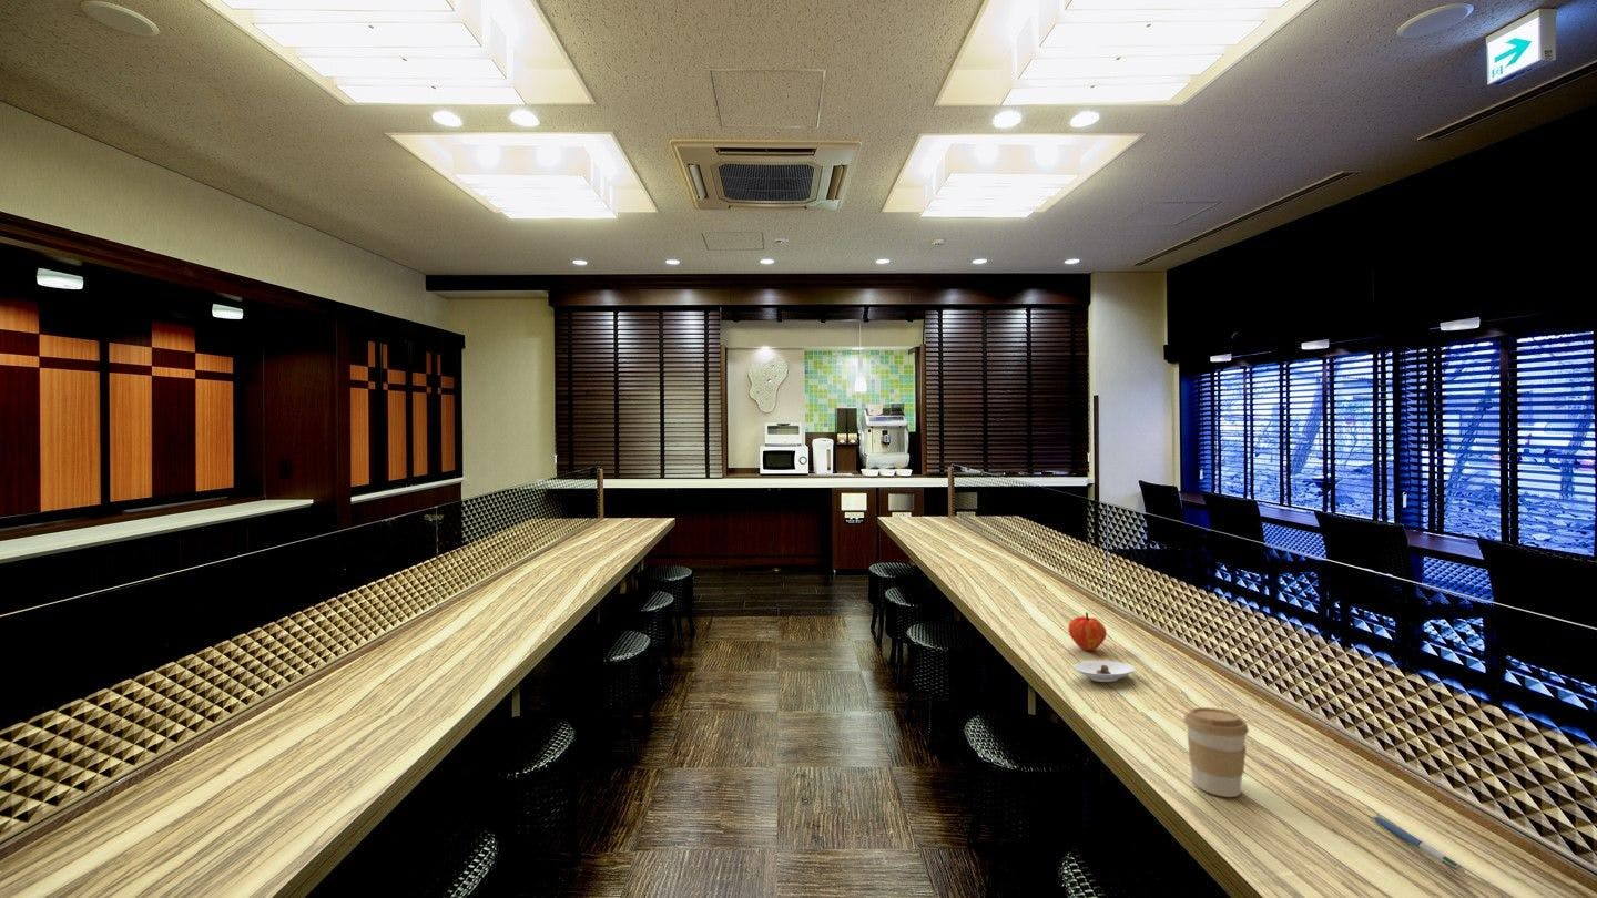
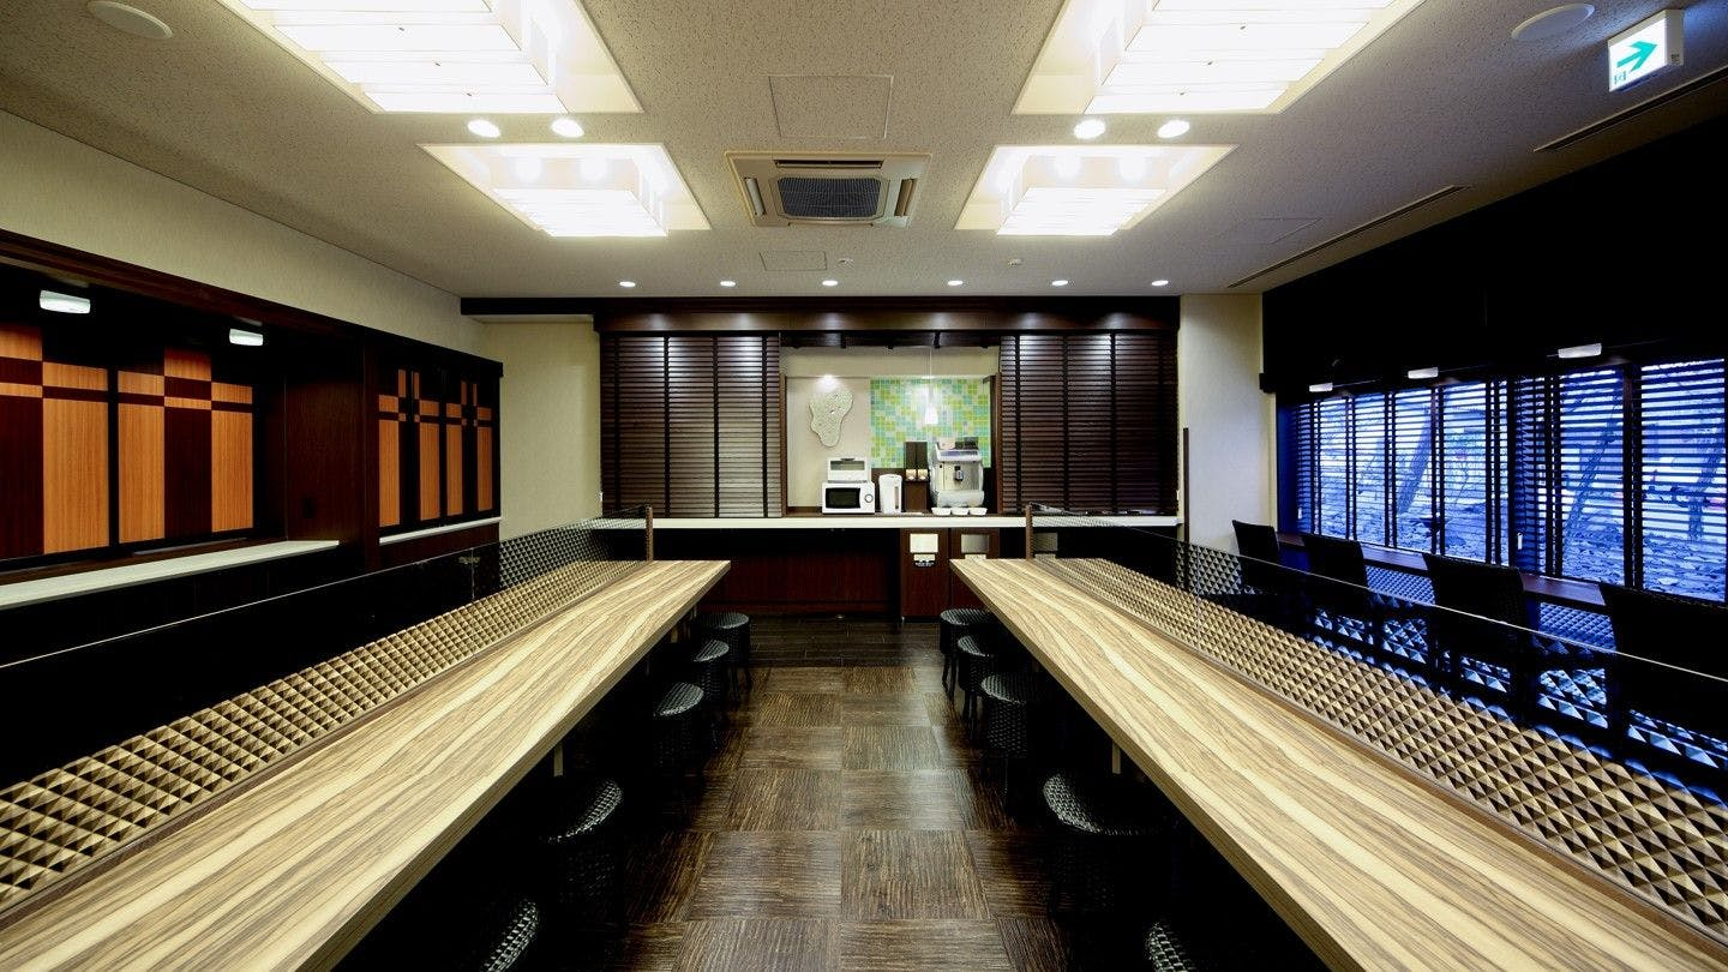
- pen (1416, 841)
- coffee cup (1215, 748)
- saucer (1103, 671)
- fruit (1087, 631)
